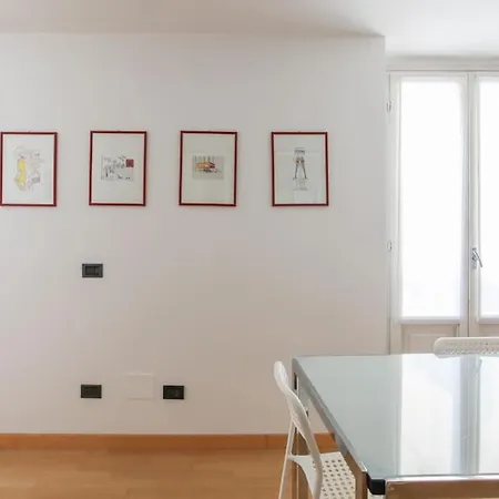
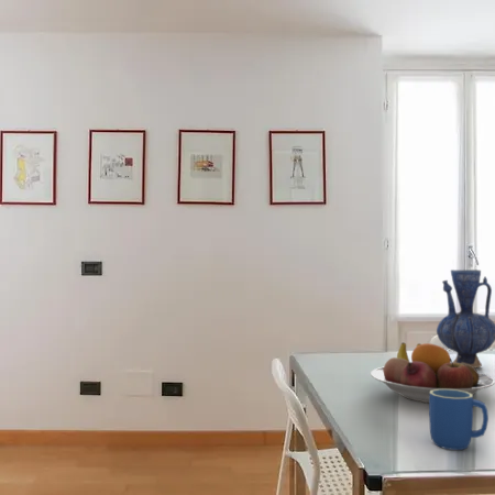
+ mug (455, 419)
+ fruit bowl (430, 371)
+ vase (466, 317)
